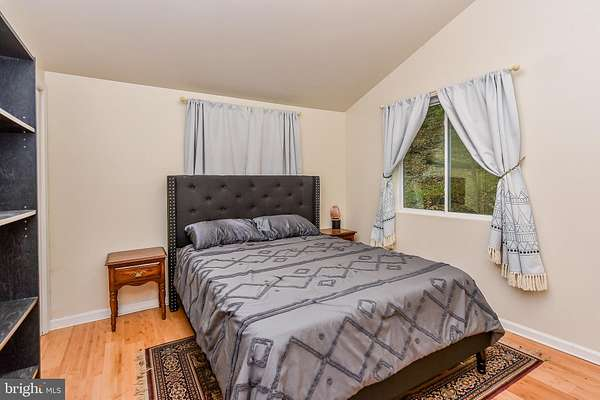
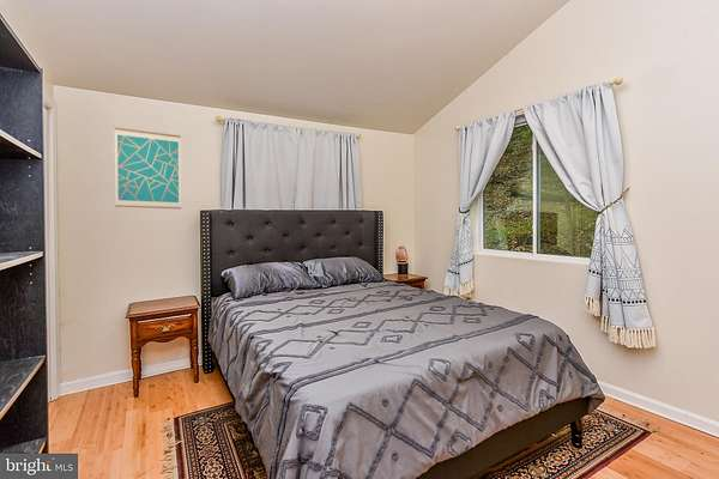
+ wall art (149, 169)
